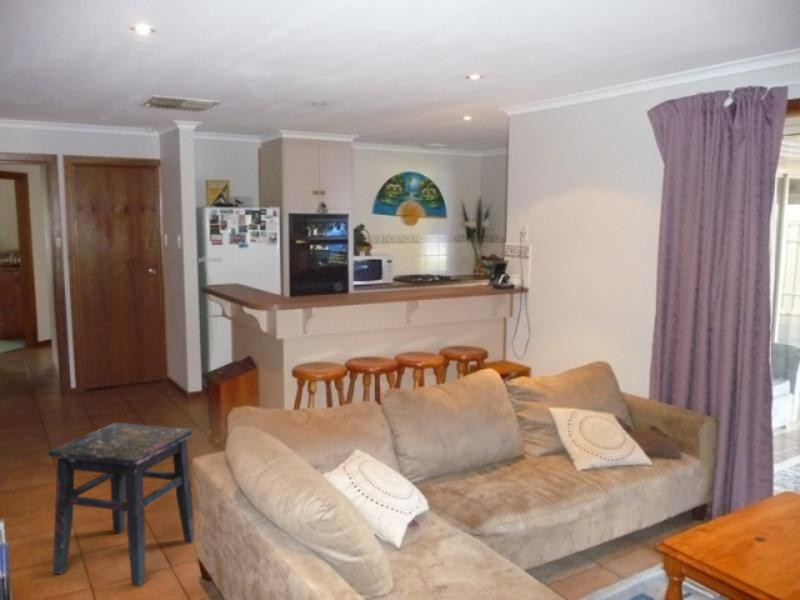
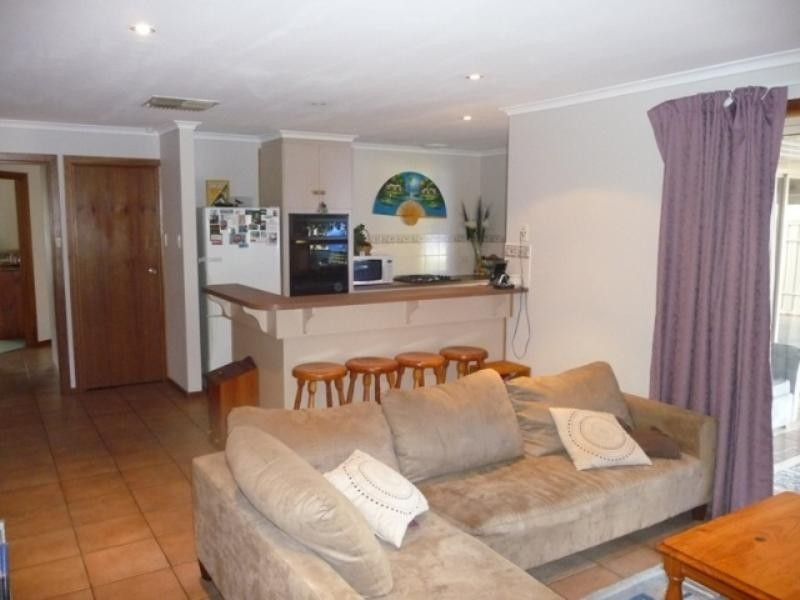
- side table (126, 497)
